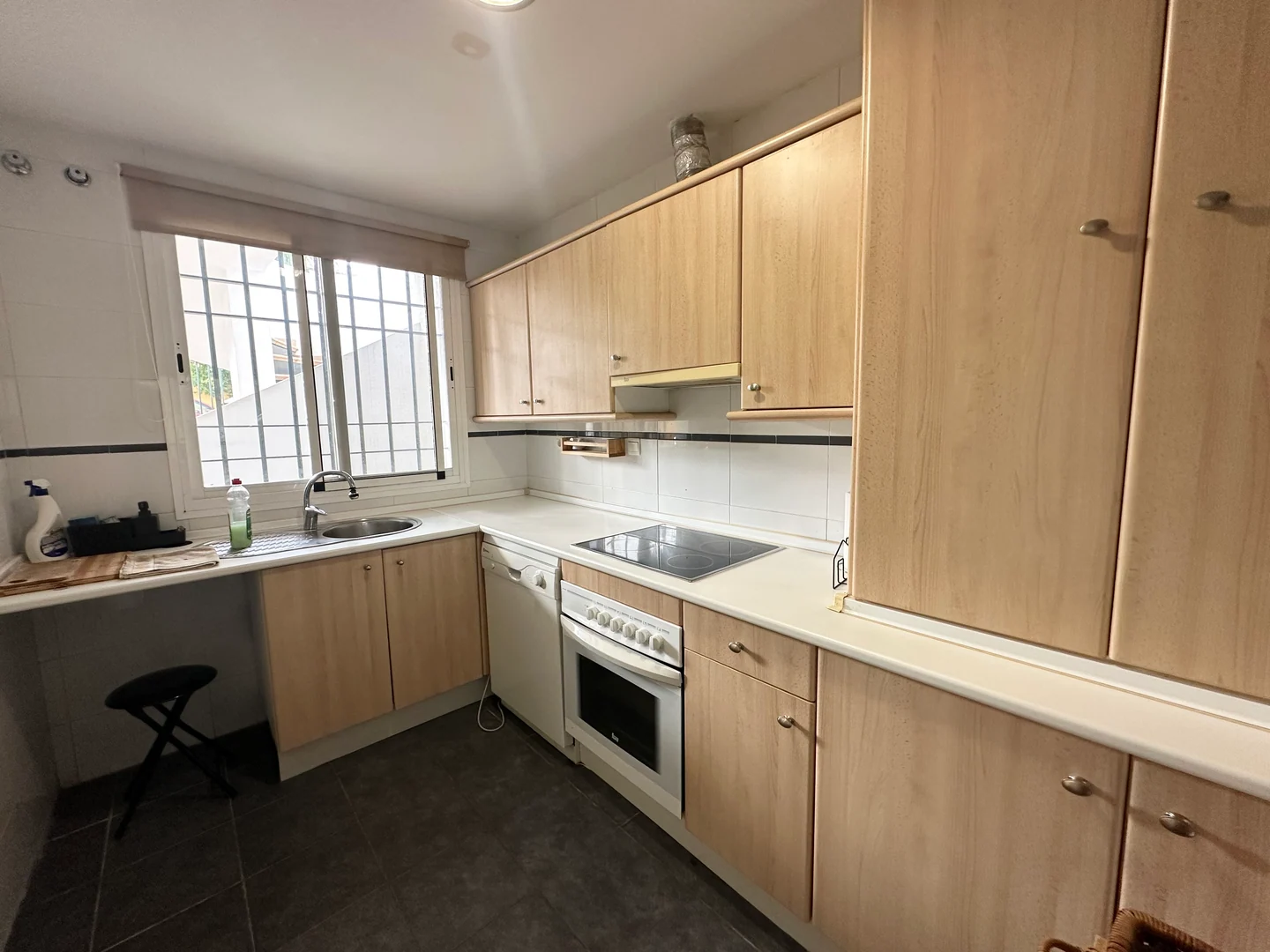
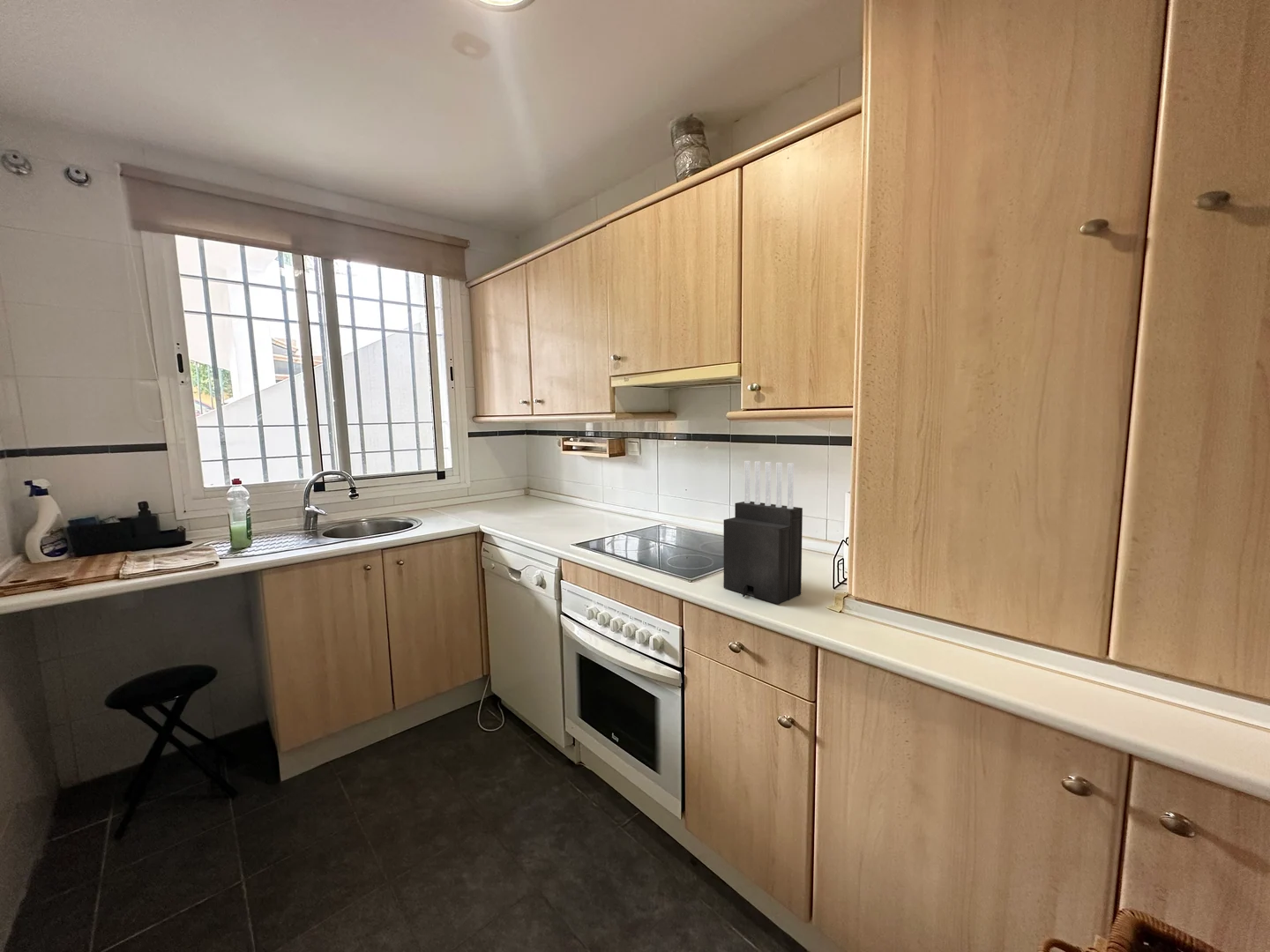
+ knife block (759, 528)
